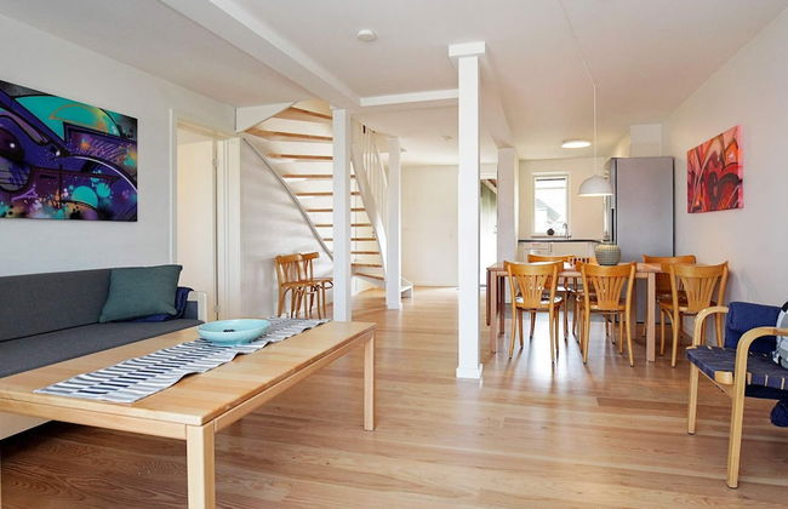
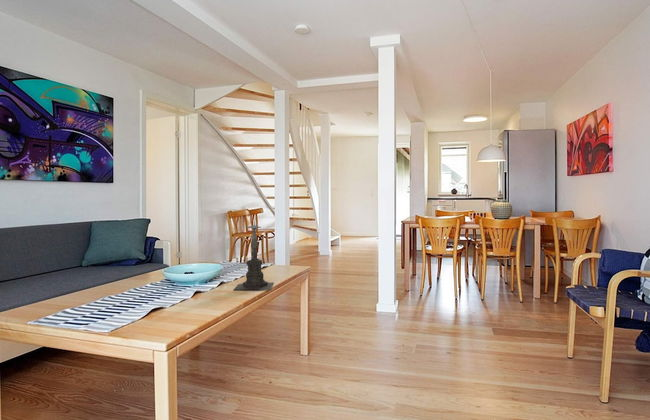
+ candle holder (254, 251)
